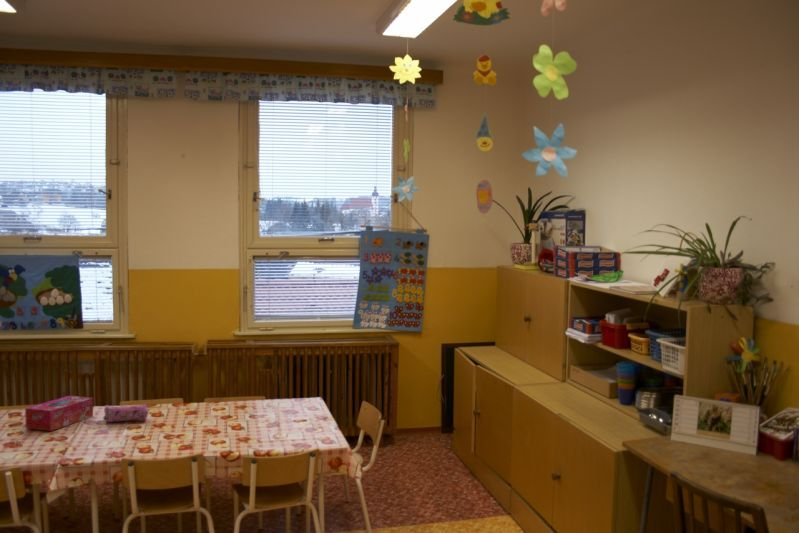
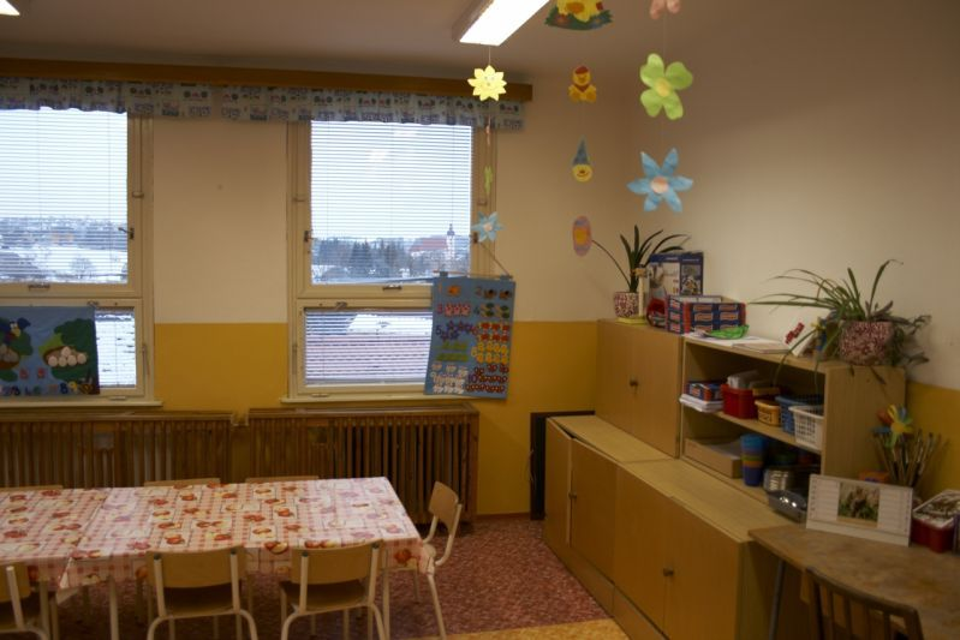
- pencil case (126, 412)
- tissue box (60, 412)
